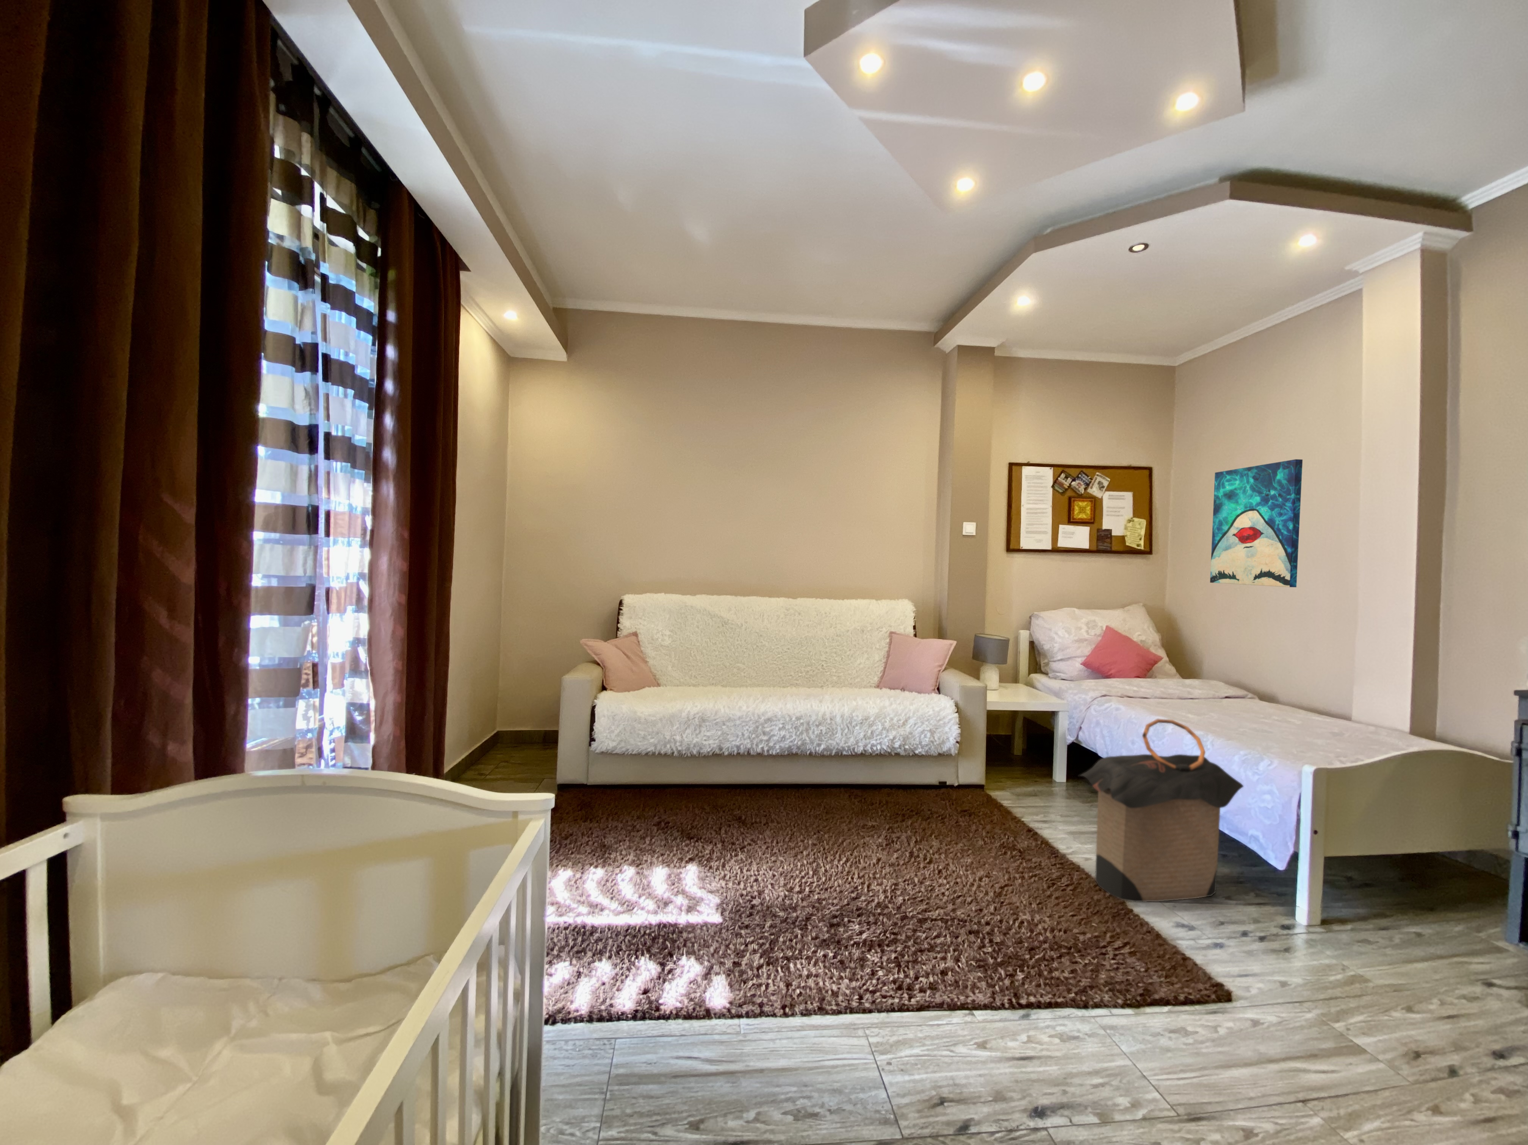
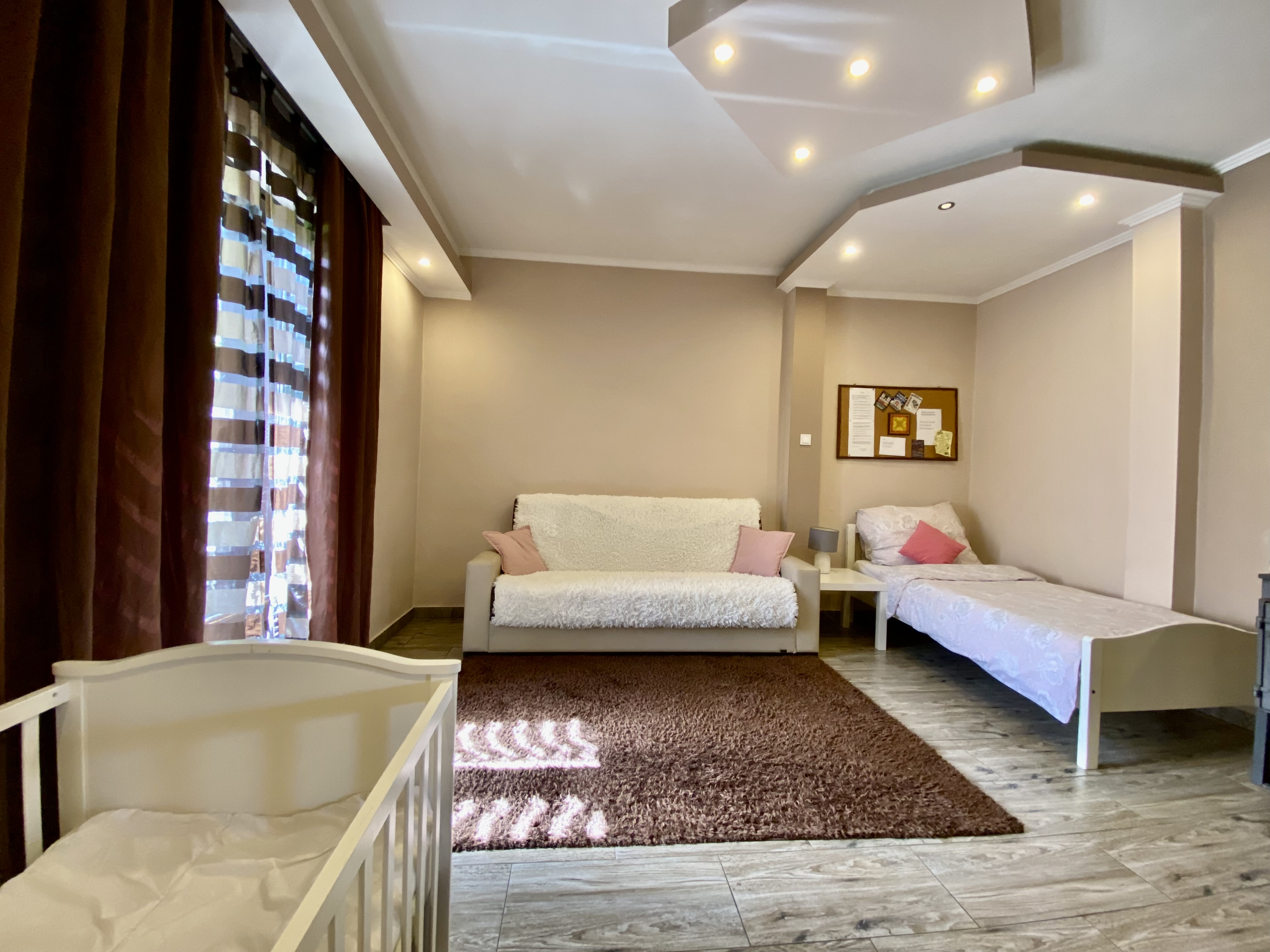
- wall art (1252, 526)
- laundry hamper (1159, 807)
